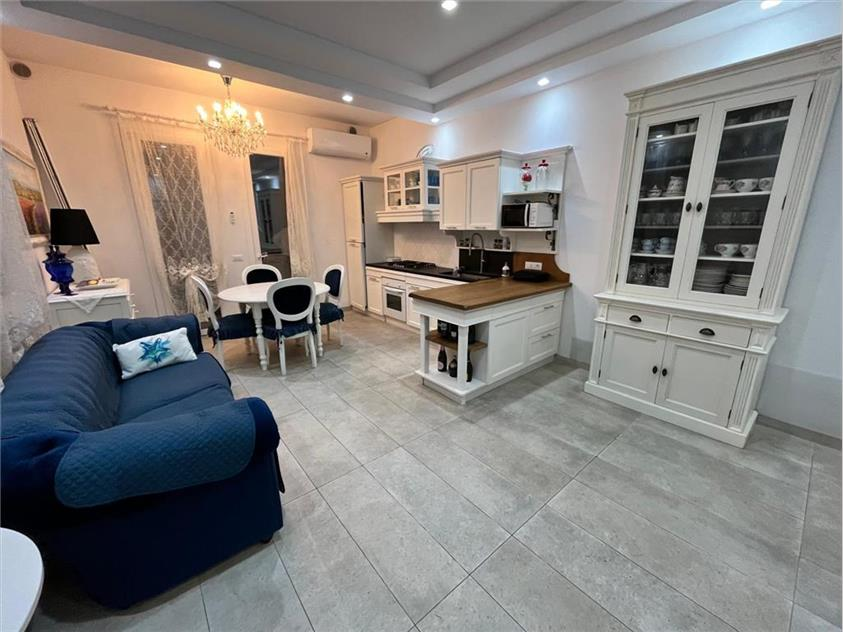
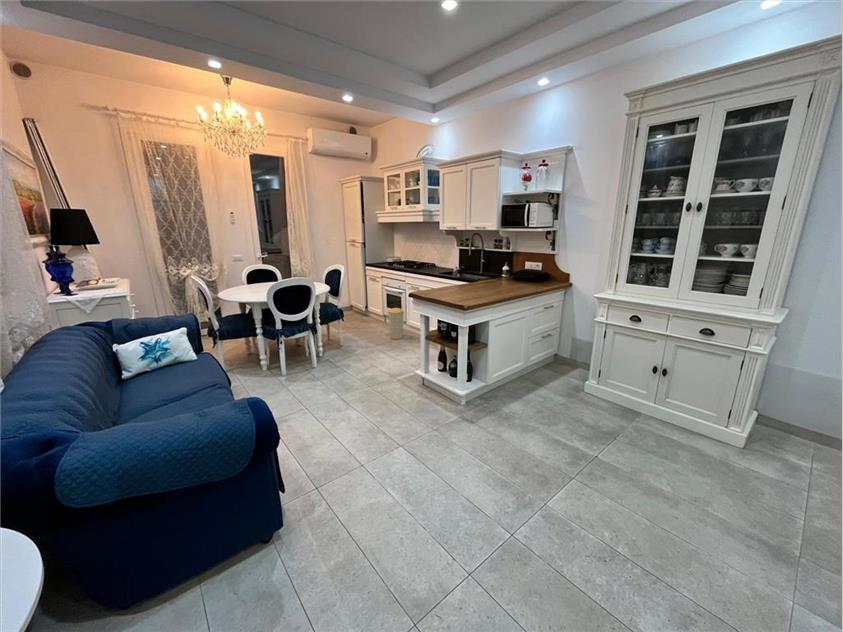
+ trash can (396, 322)
